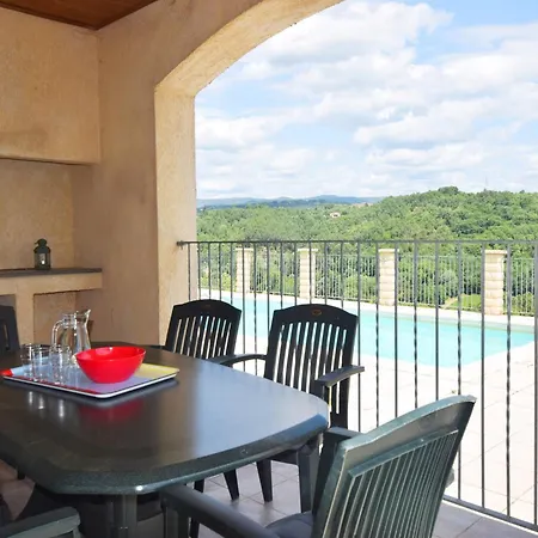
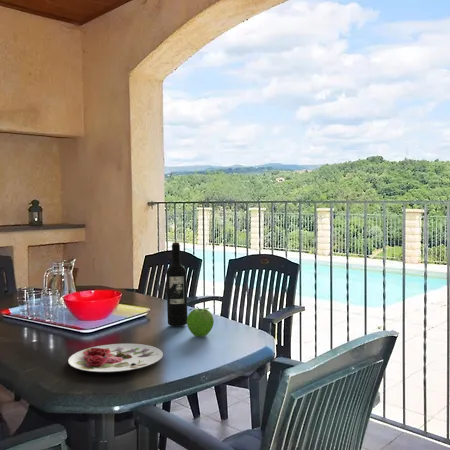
+ fruit (200, 320)
+ plate (116, 355)
+ wine bottle (176, 283)
